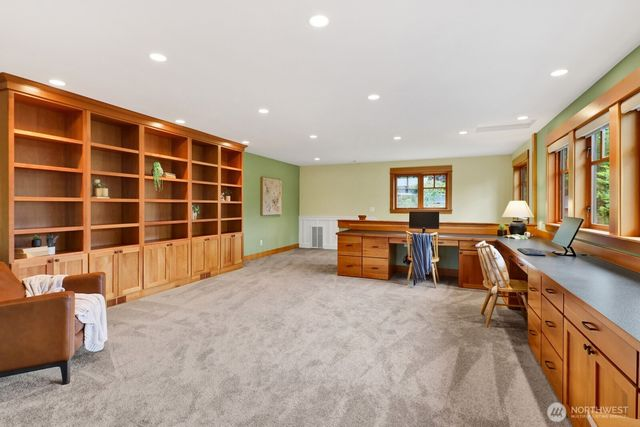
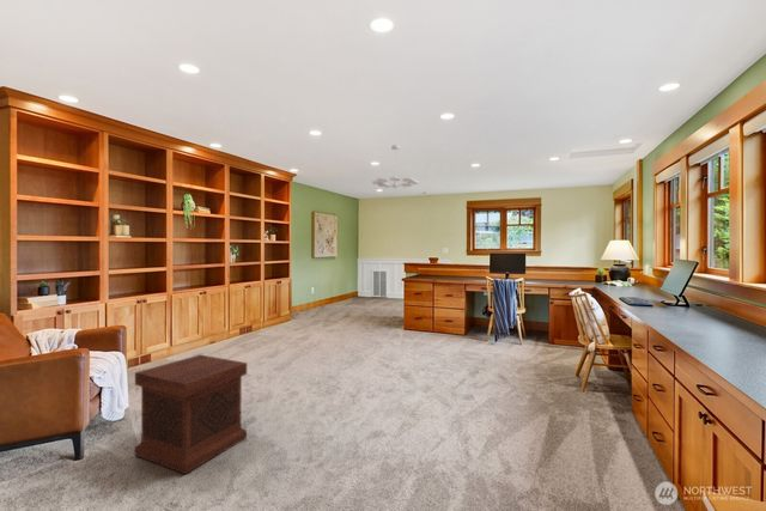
+ side table (193, 407)
+ chandelier (394, 166)
